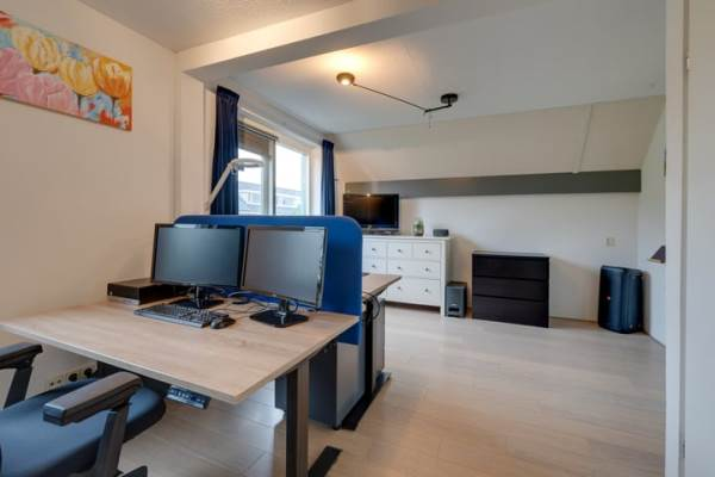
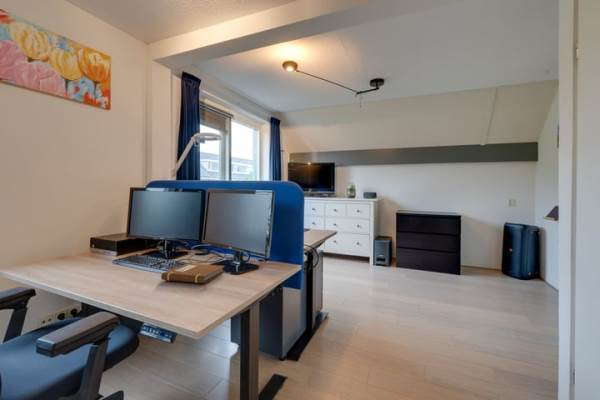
+ notebook (193, 272)
